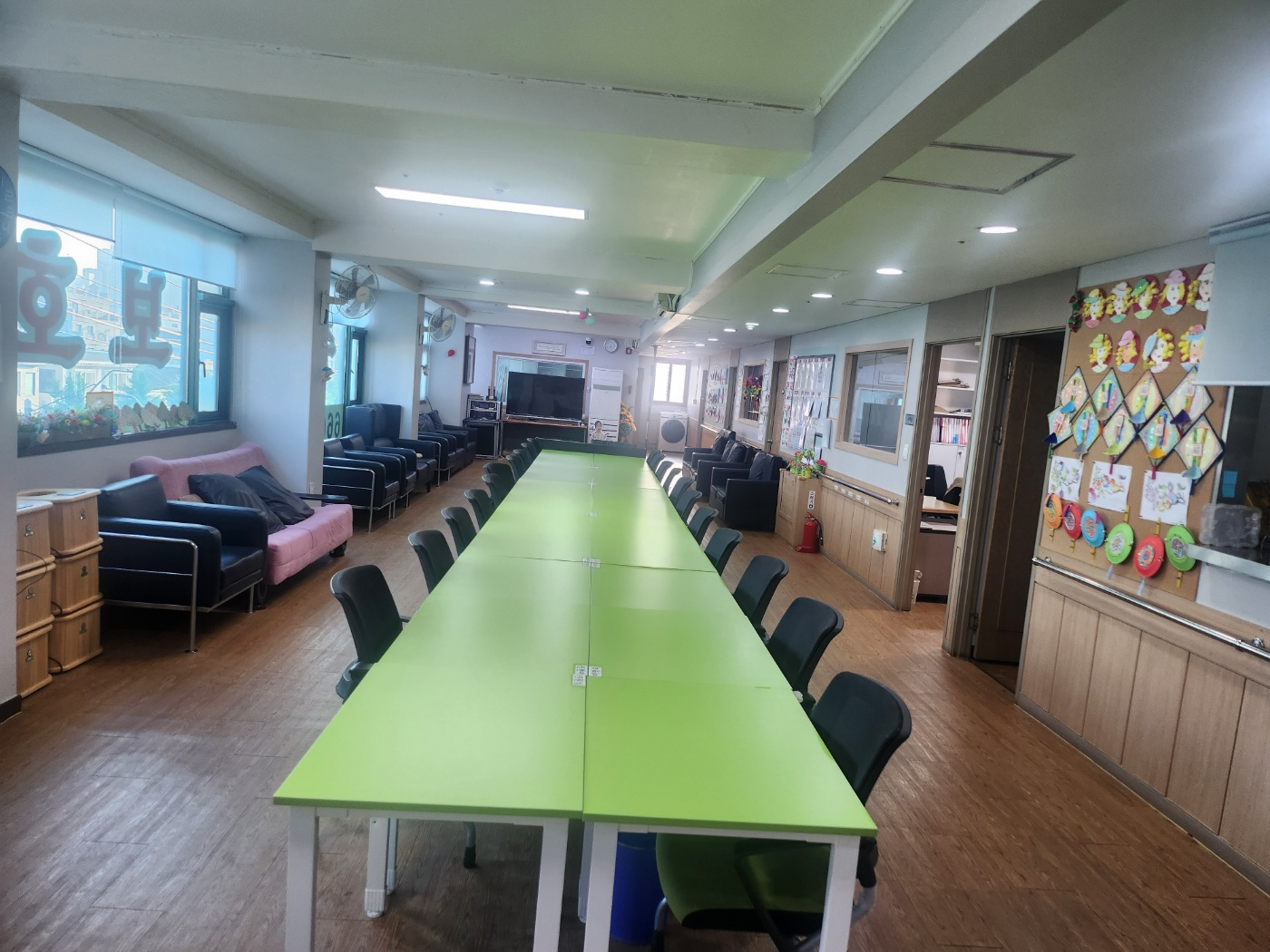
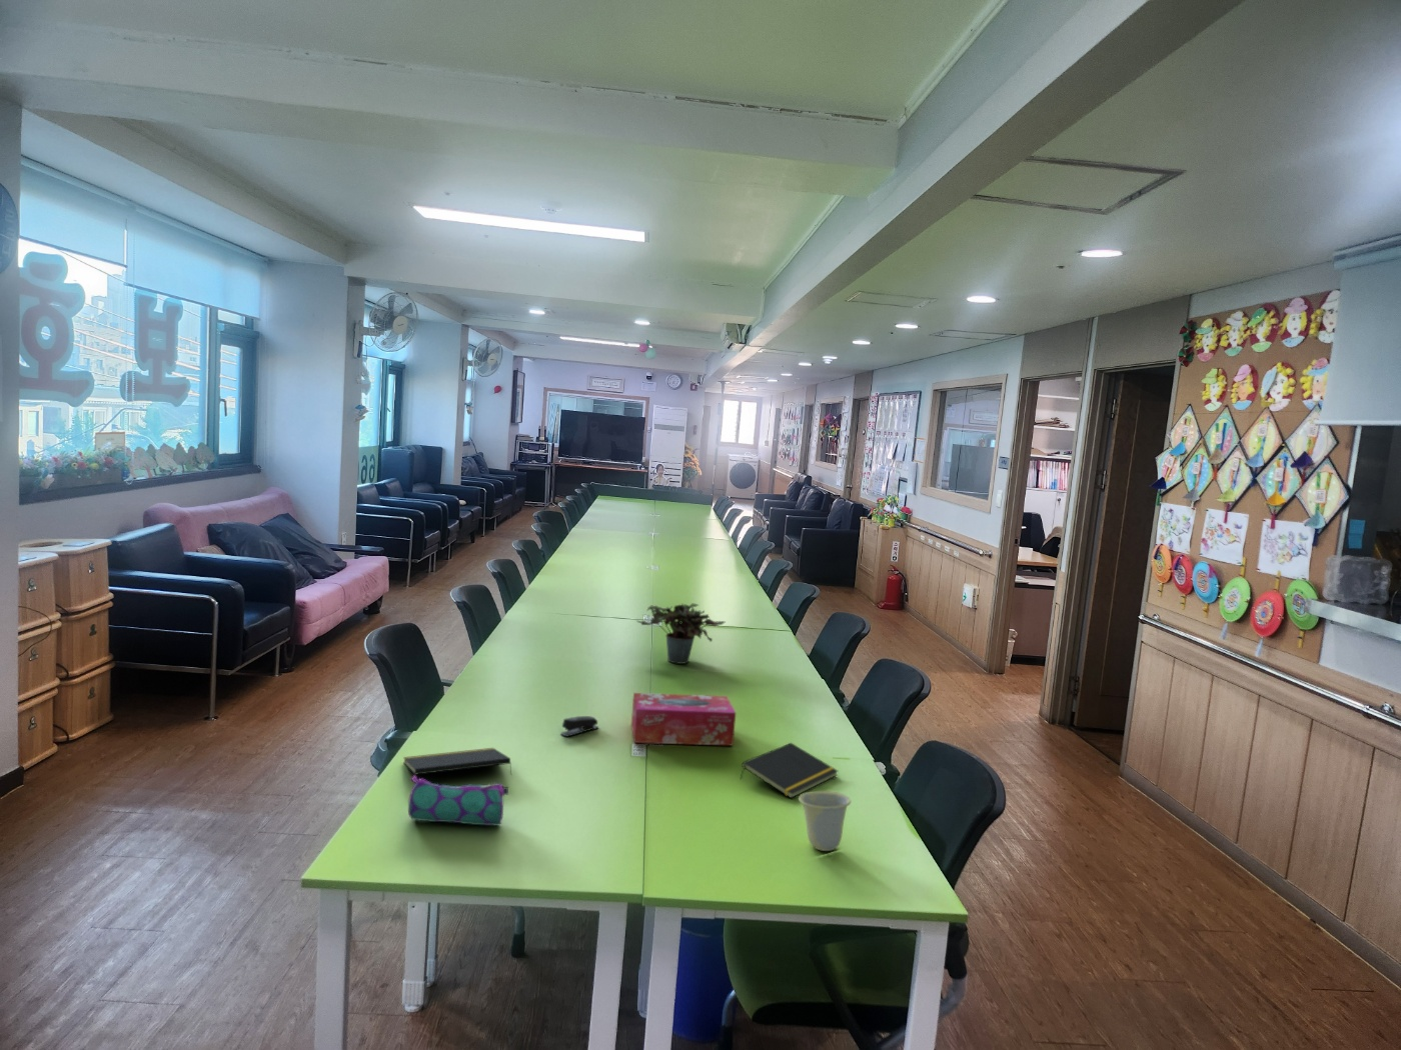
+ tissue box (682, 718)
+ pencil case (458, 800)
+ notepad (457, 760)
+ cup (822, 819)
+ potted plant (680, 632)
+ stapler (580, 724)
+ notepad (791, 768)
